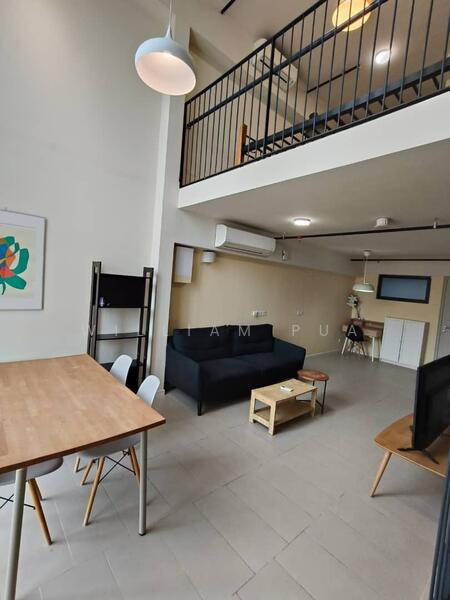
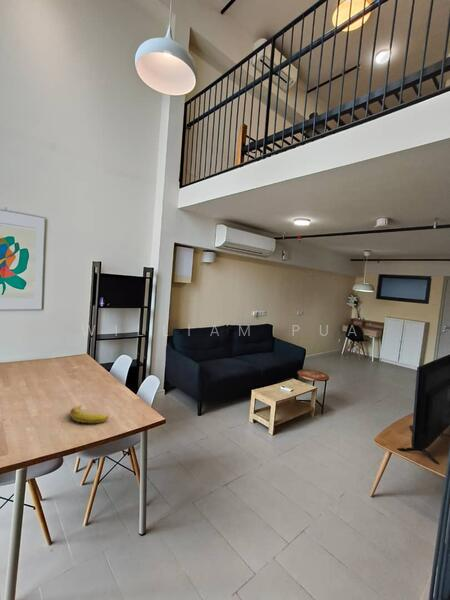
+ banana (87, 413)
